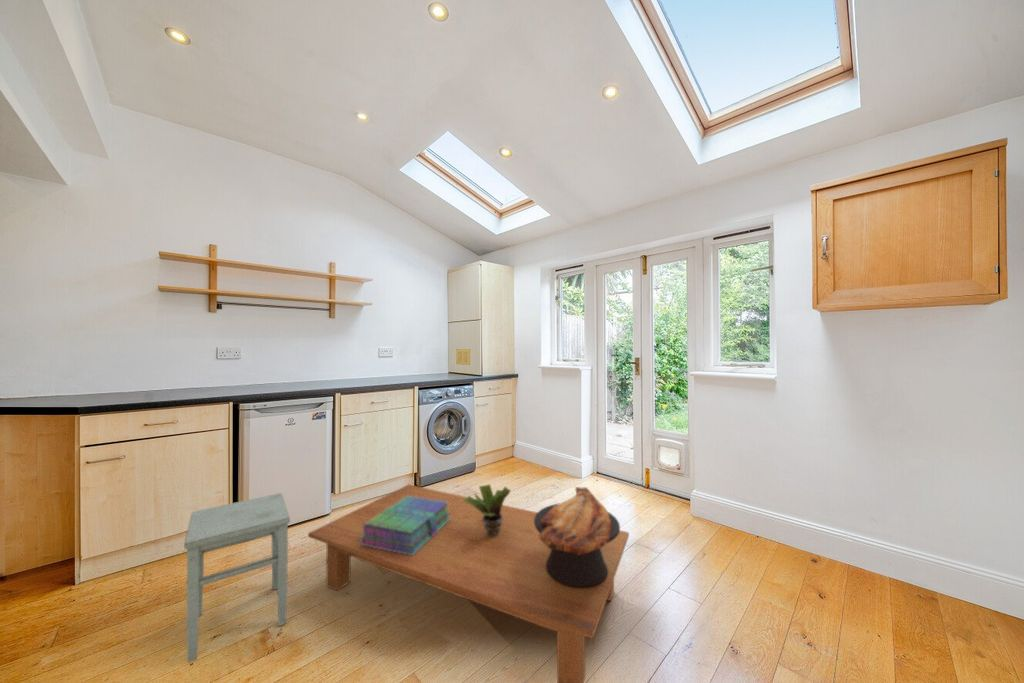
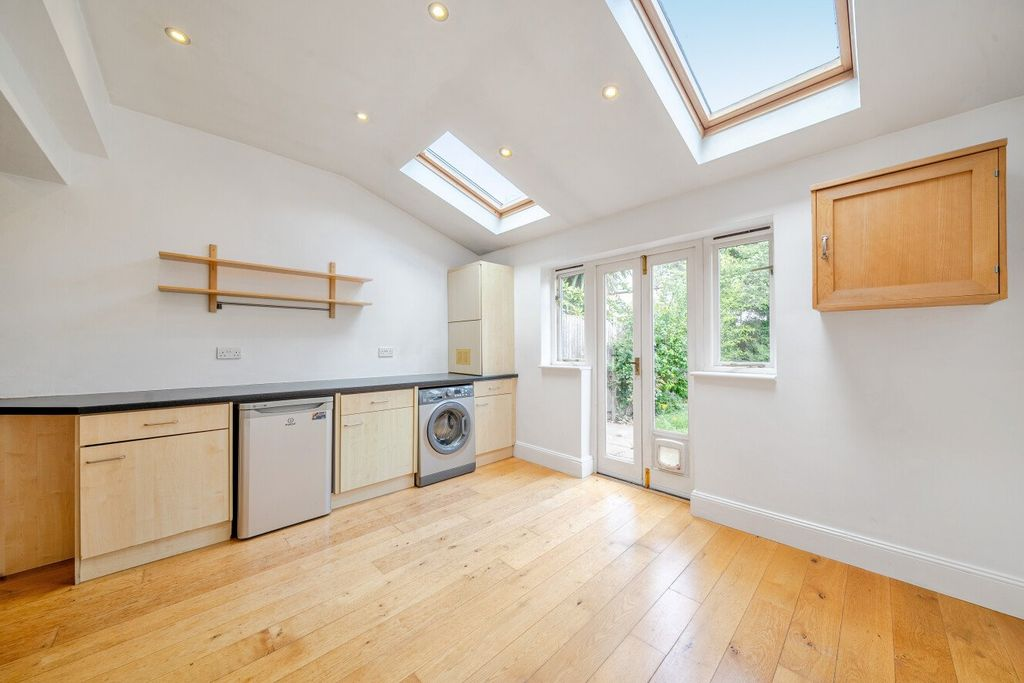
- stack of books (408, 521)
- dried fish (579, 538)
- potted plant (493, 510)
- stool (239, 566)
- coffee table (468, 560)
